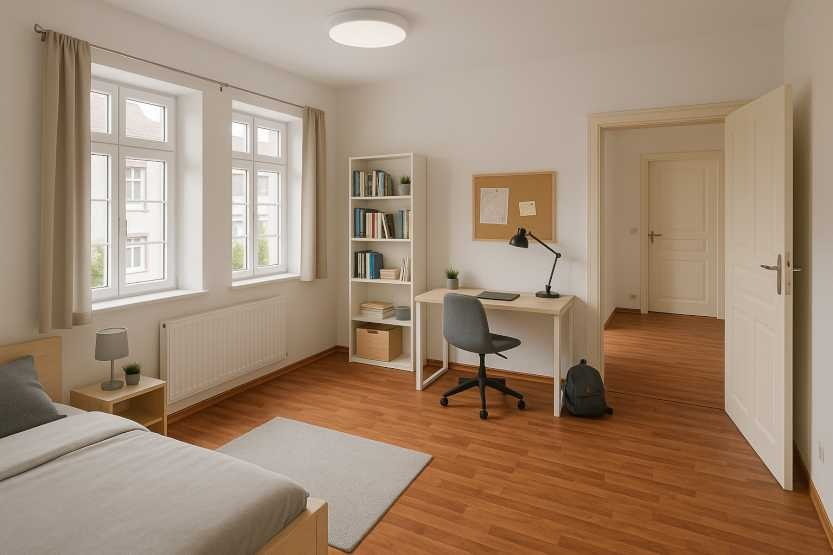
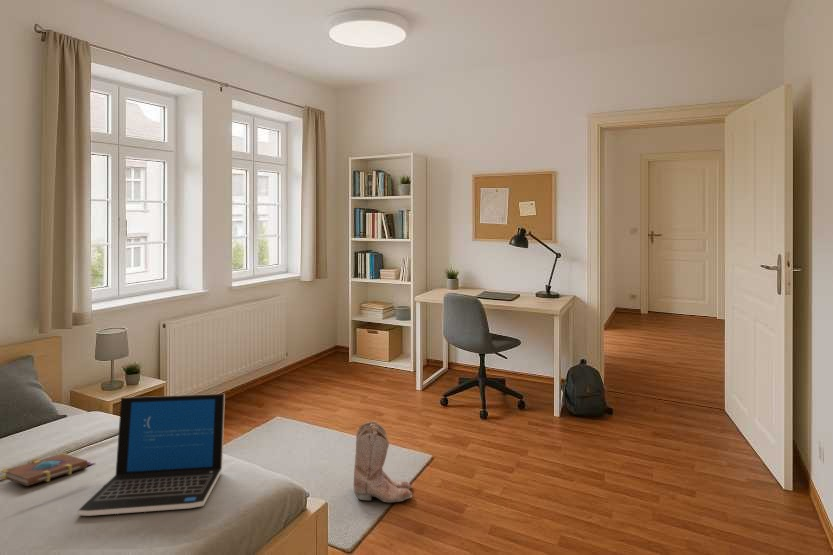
+ boots (383, 458)
+ book (51, 465)
+ laptop (159, 448)
